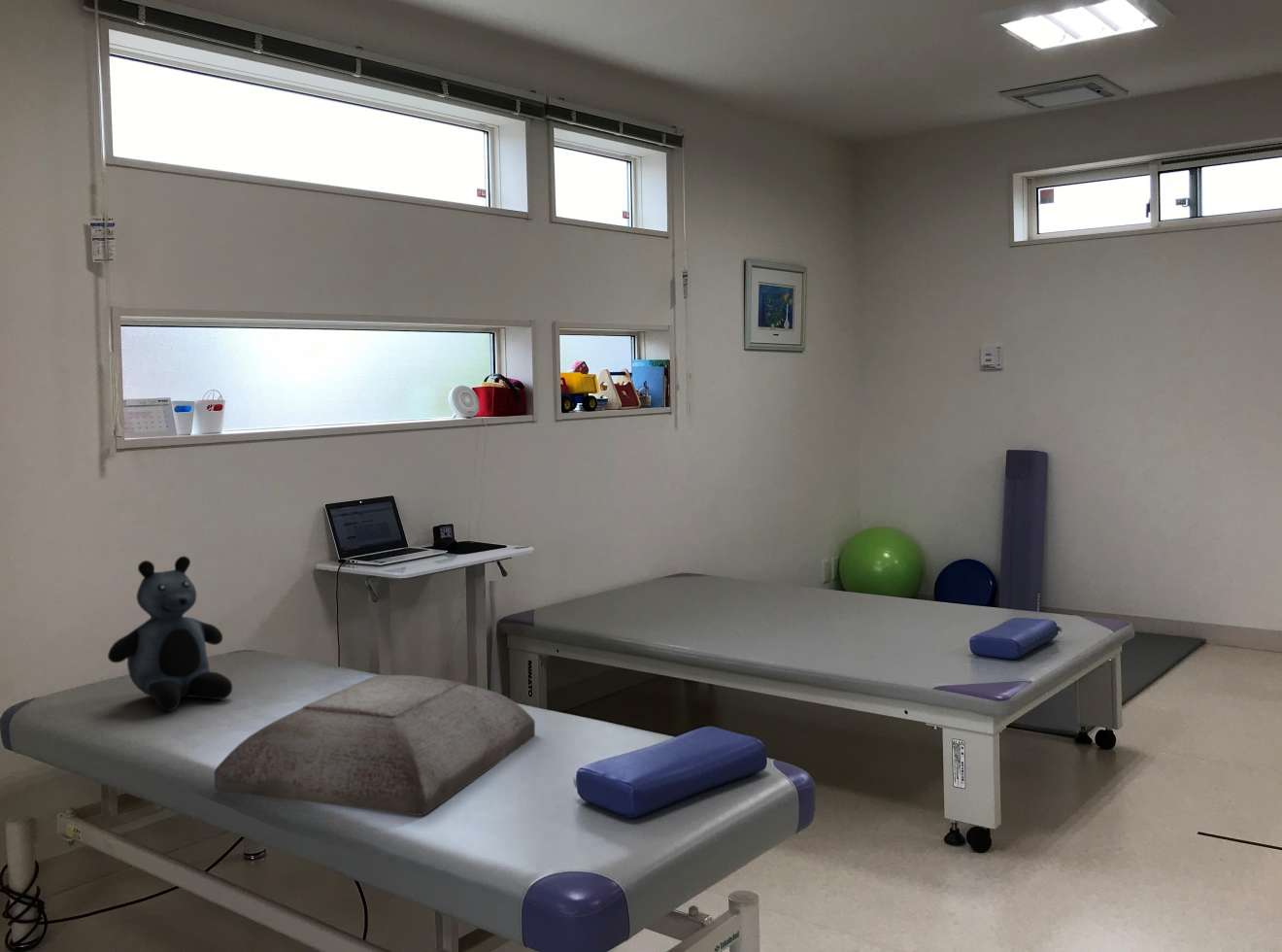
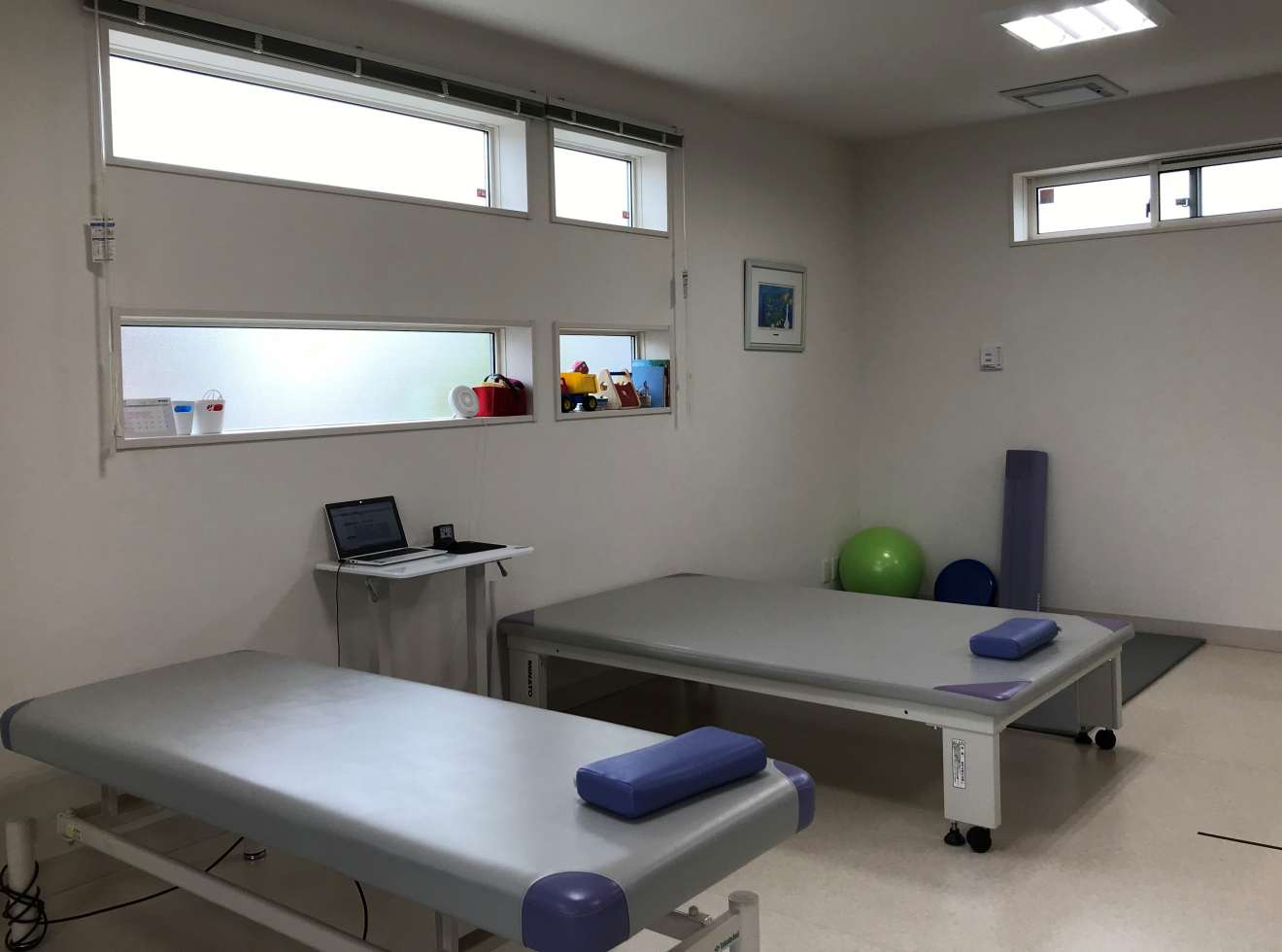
- cushion (386, 726)
- teddy bear (176, 629)
